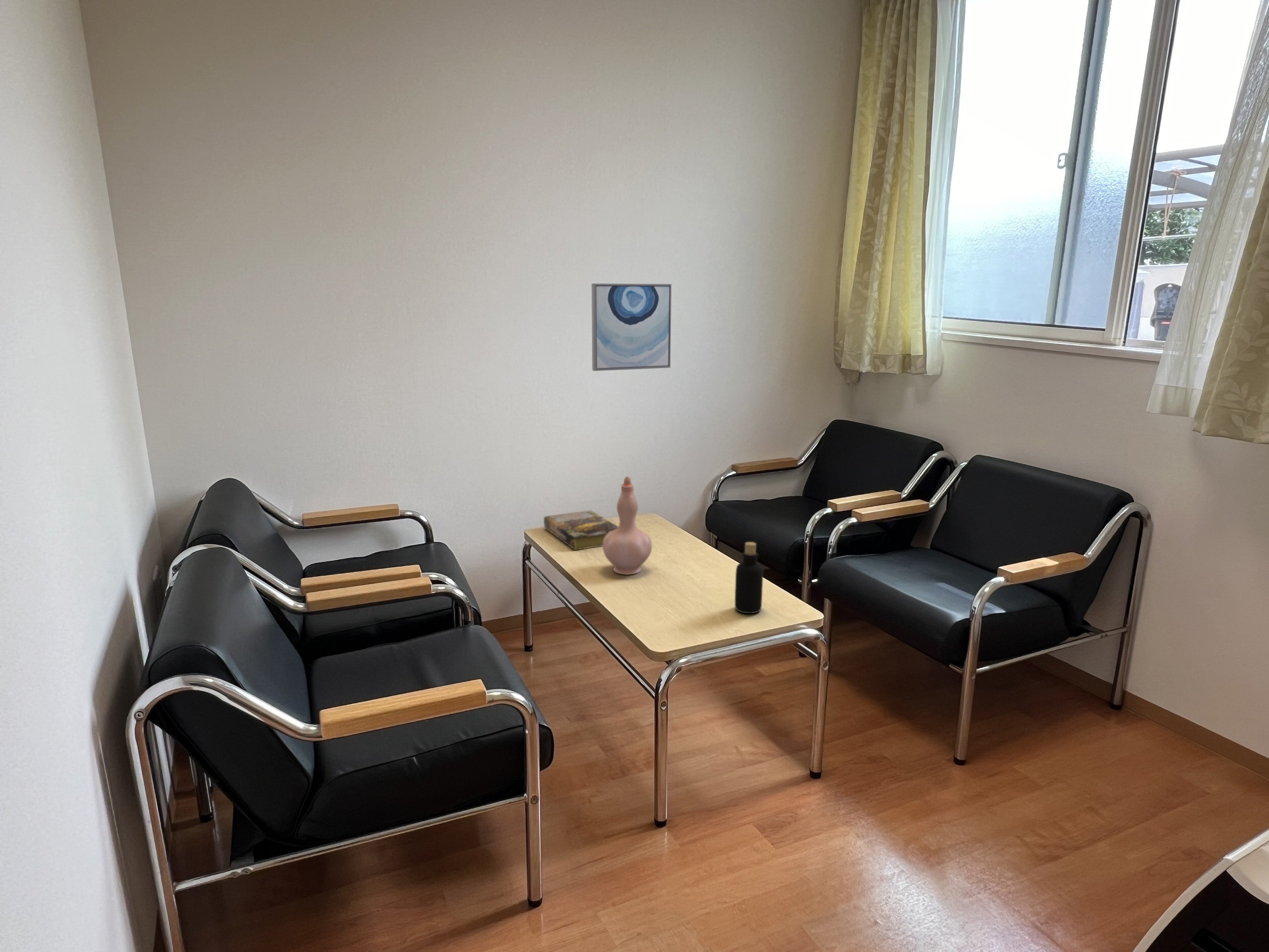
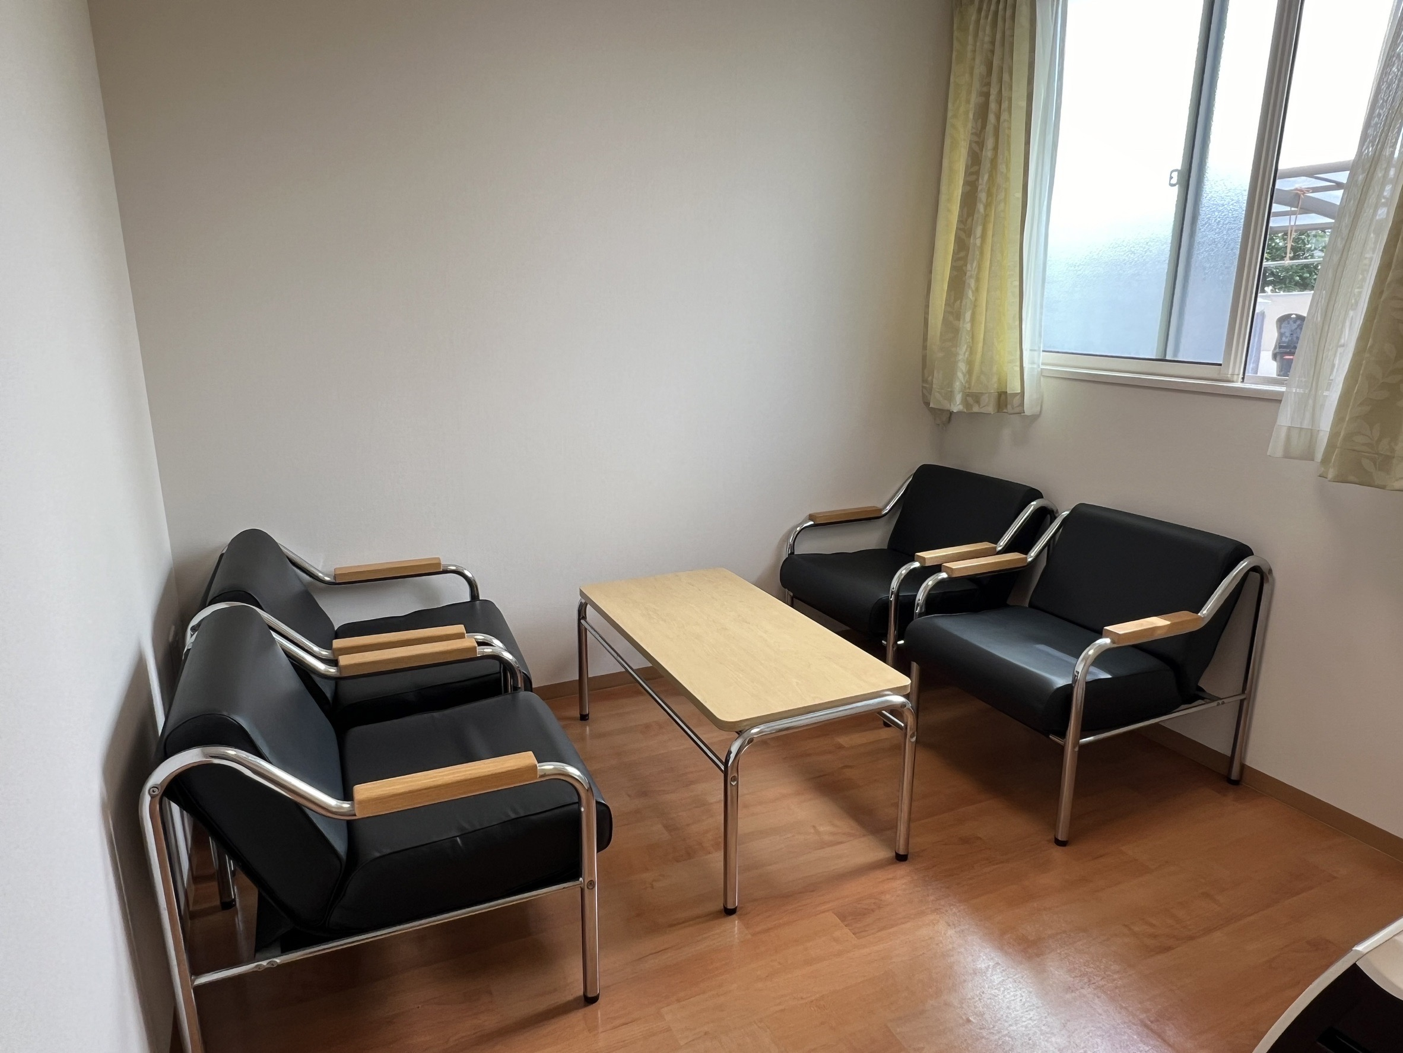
- bottle (749, 576)
- wall art (632, 327)
- vase (627, 524)
- book (583, 529)
